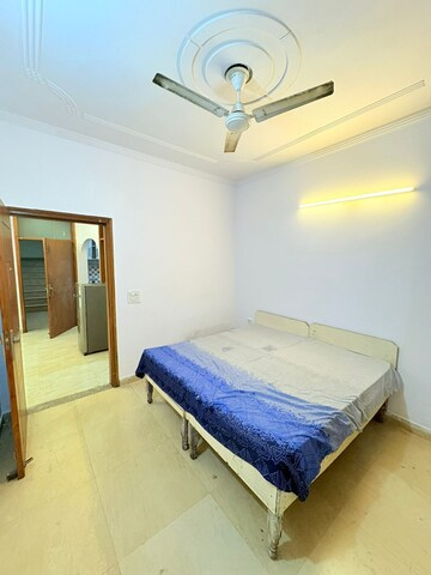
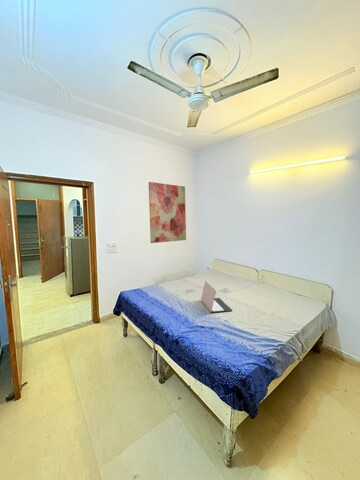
+ laptop (214, 295)
+ wall art (168, 213)
